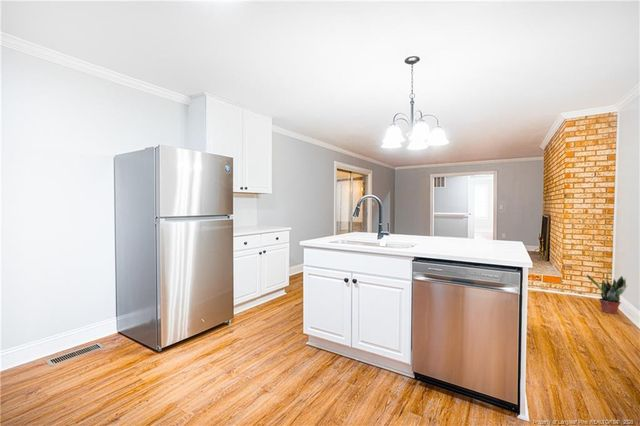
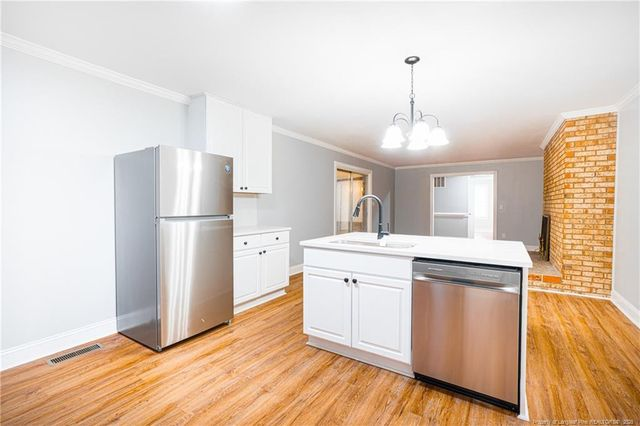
- potted plant (606, 290)
